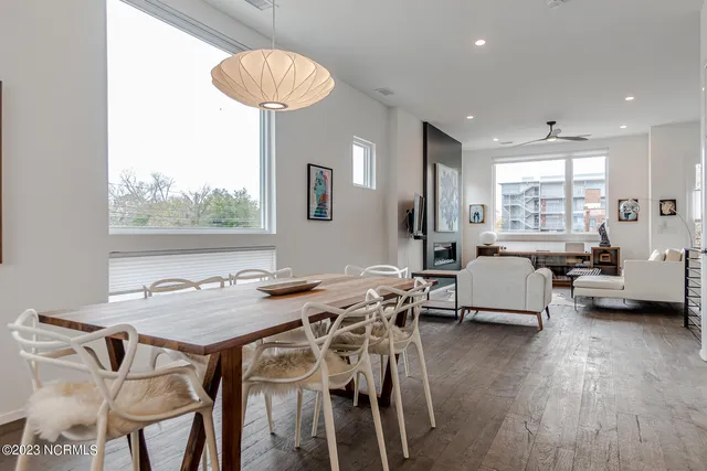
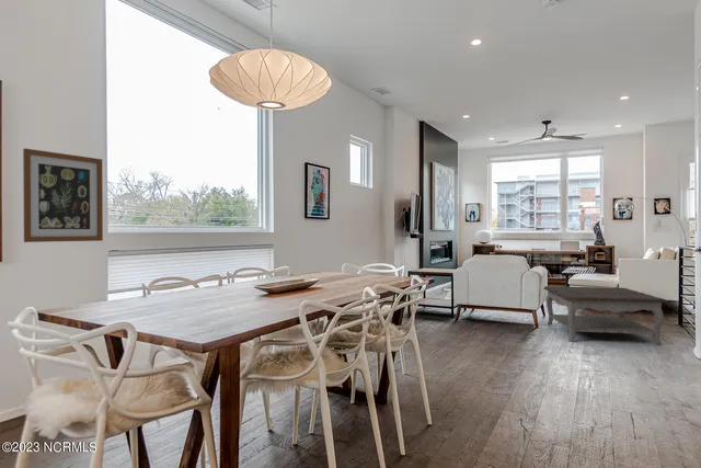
+ wall art (66, 197)
+ coffee table (598, 310)
